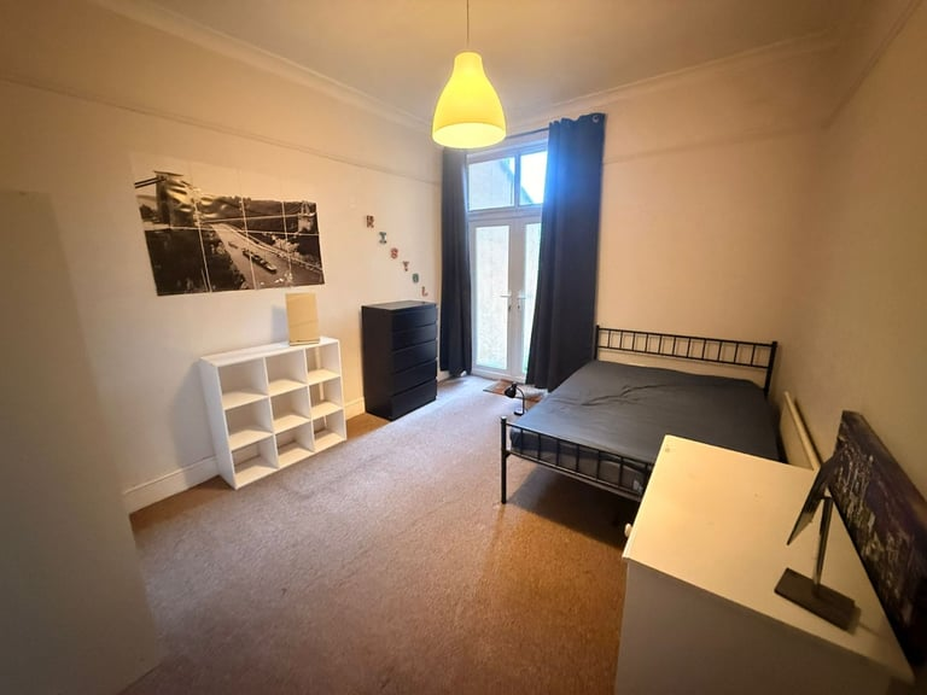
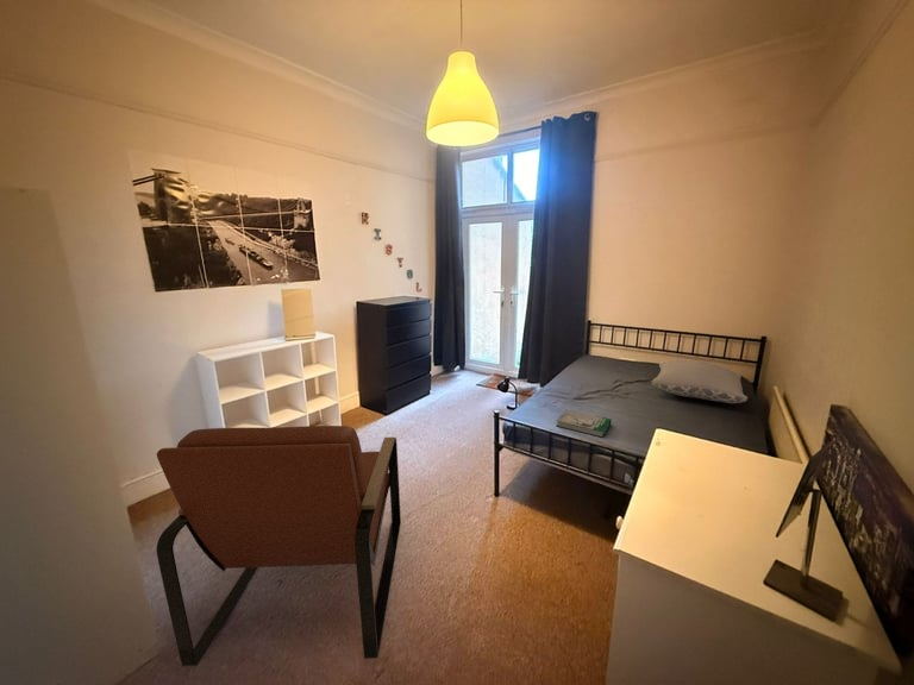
+ pillow (697, 378)
+ book (583, 422)
+ armchair (307, 494)
